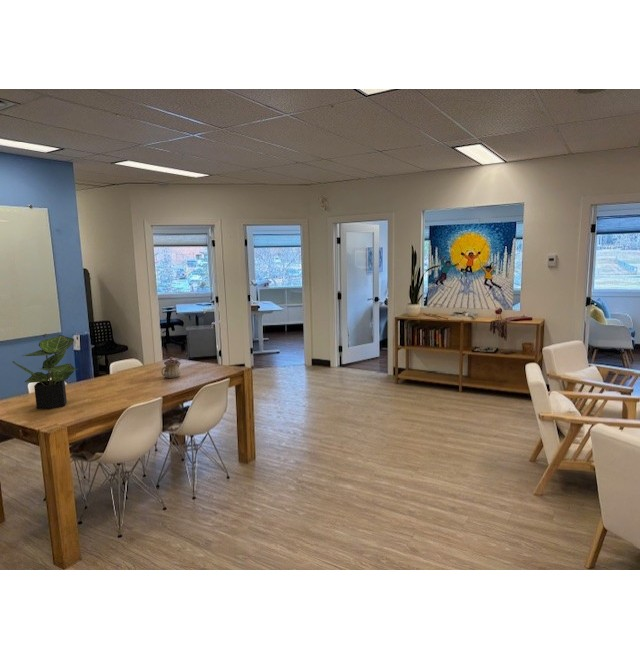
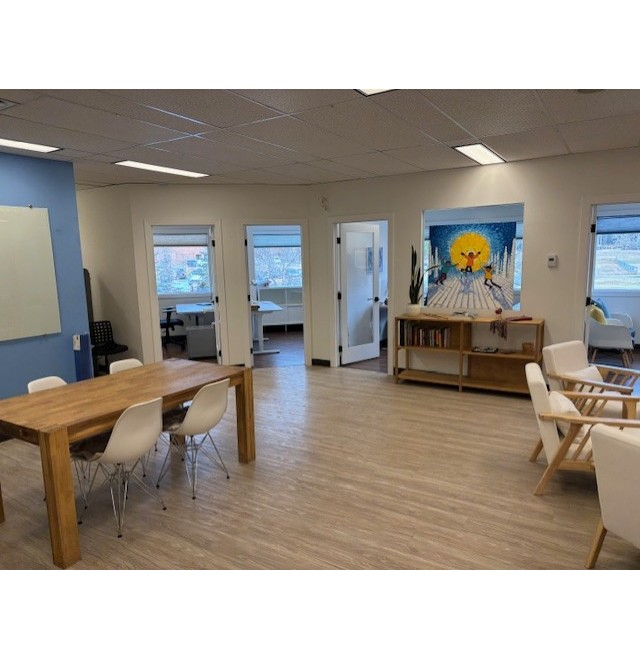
- teapot (170, 366)
- potted plant (55, 372)
